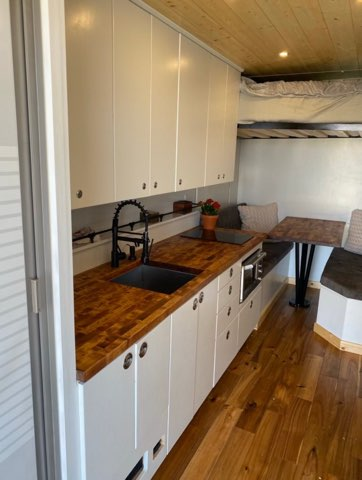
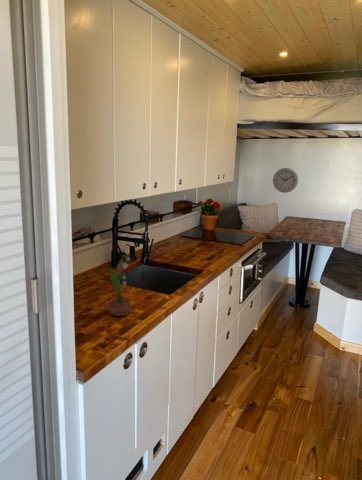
+ potted flower (122, 283)
+ wall clock (285, 180)
